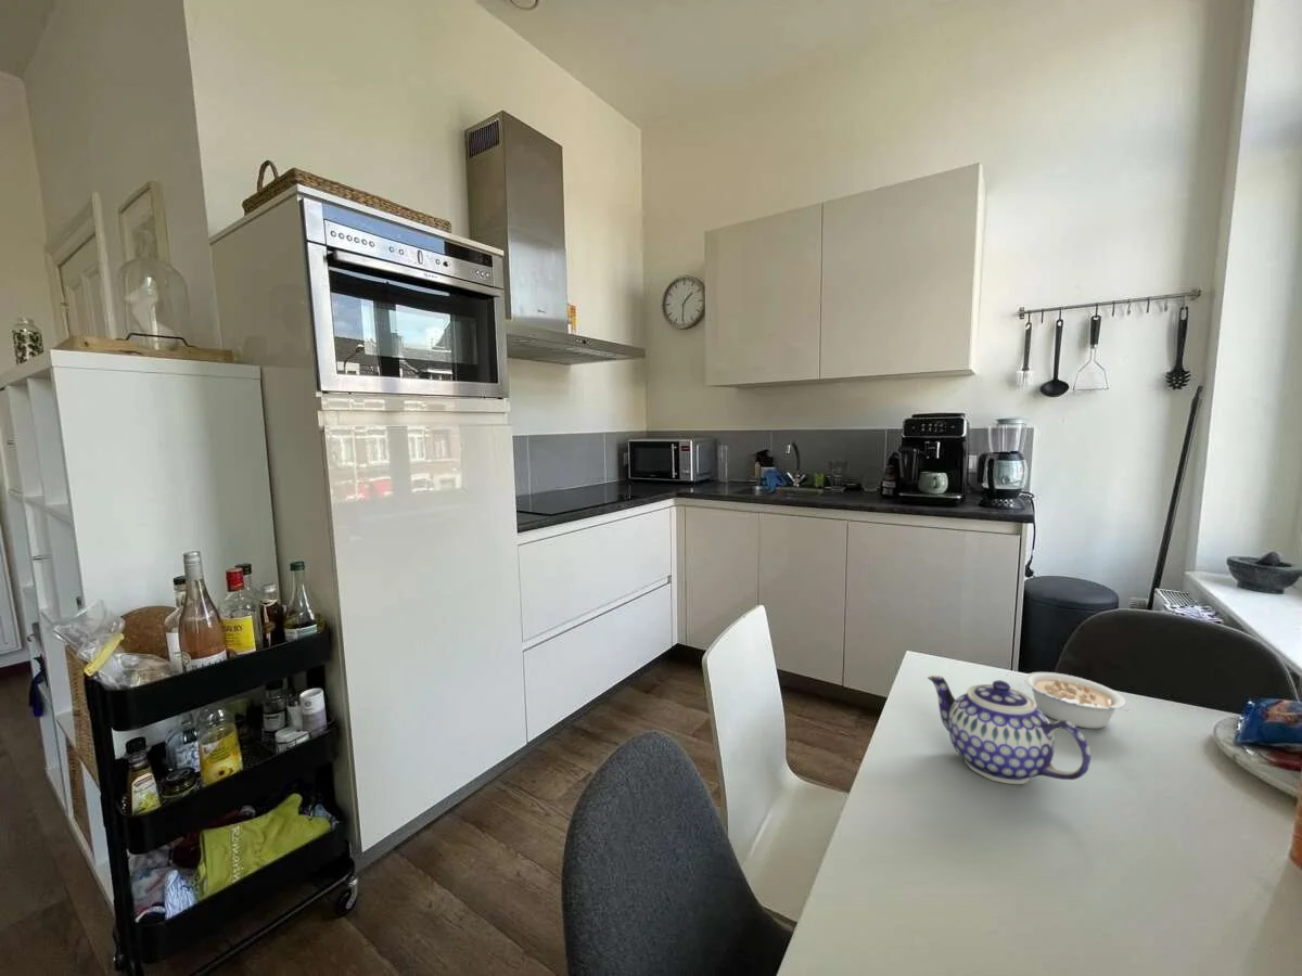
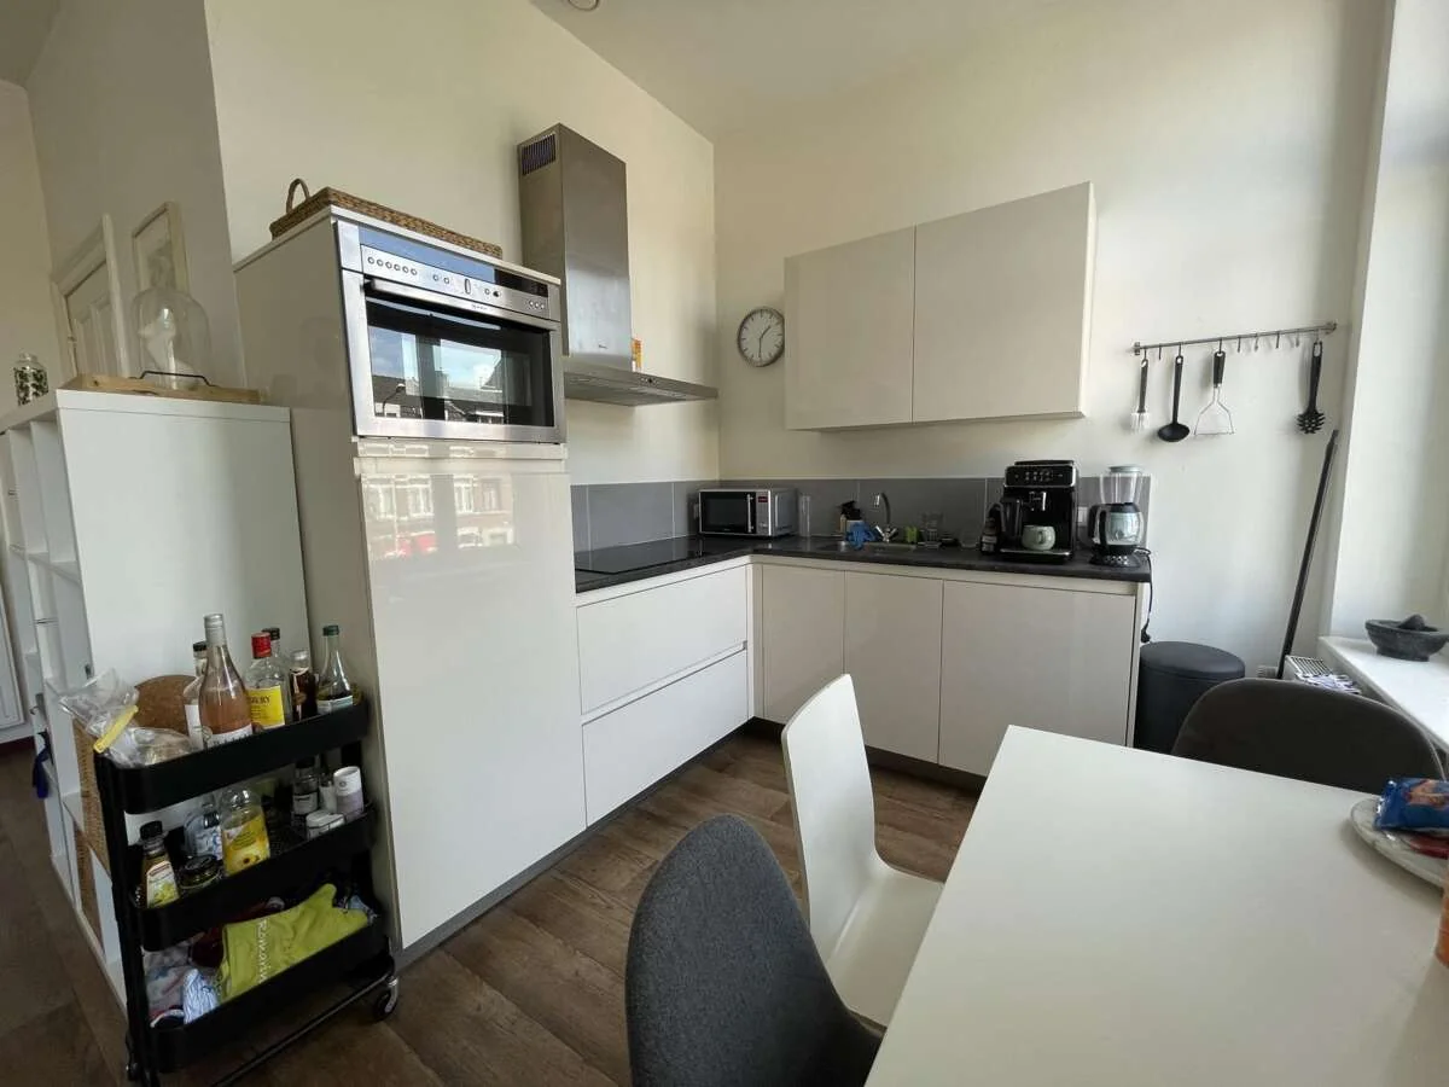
- teapot (998, 723)
- legume (1075, 699)
